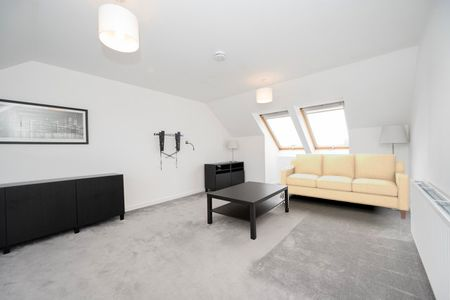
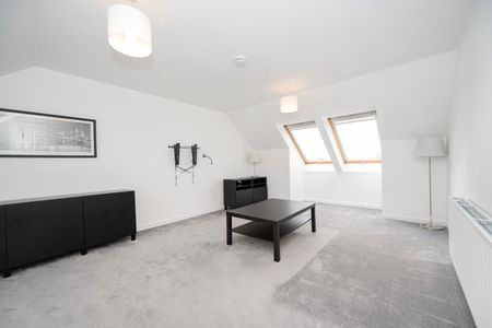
- sofa (336, 178)
